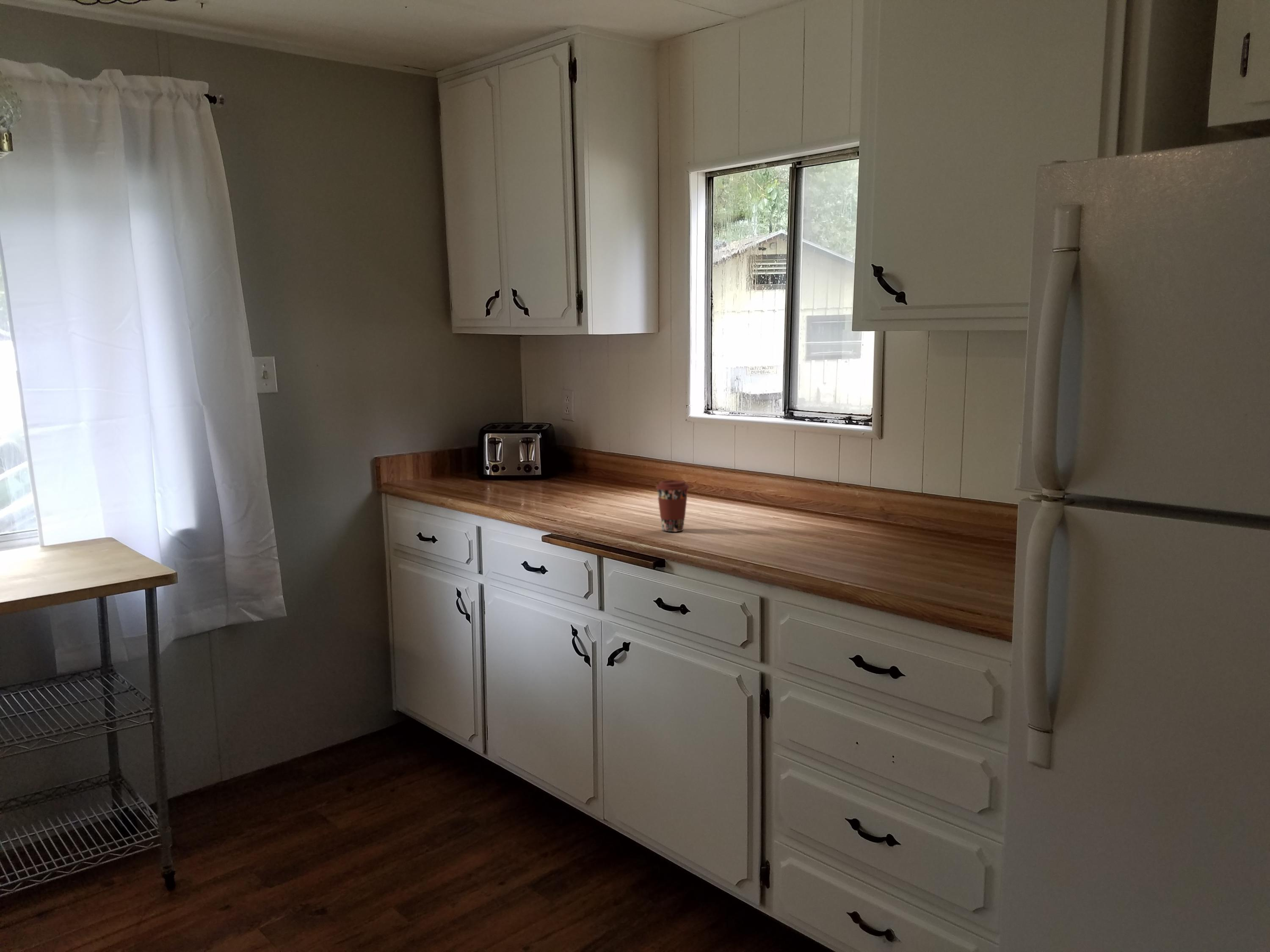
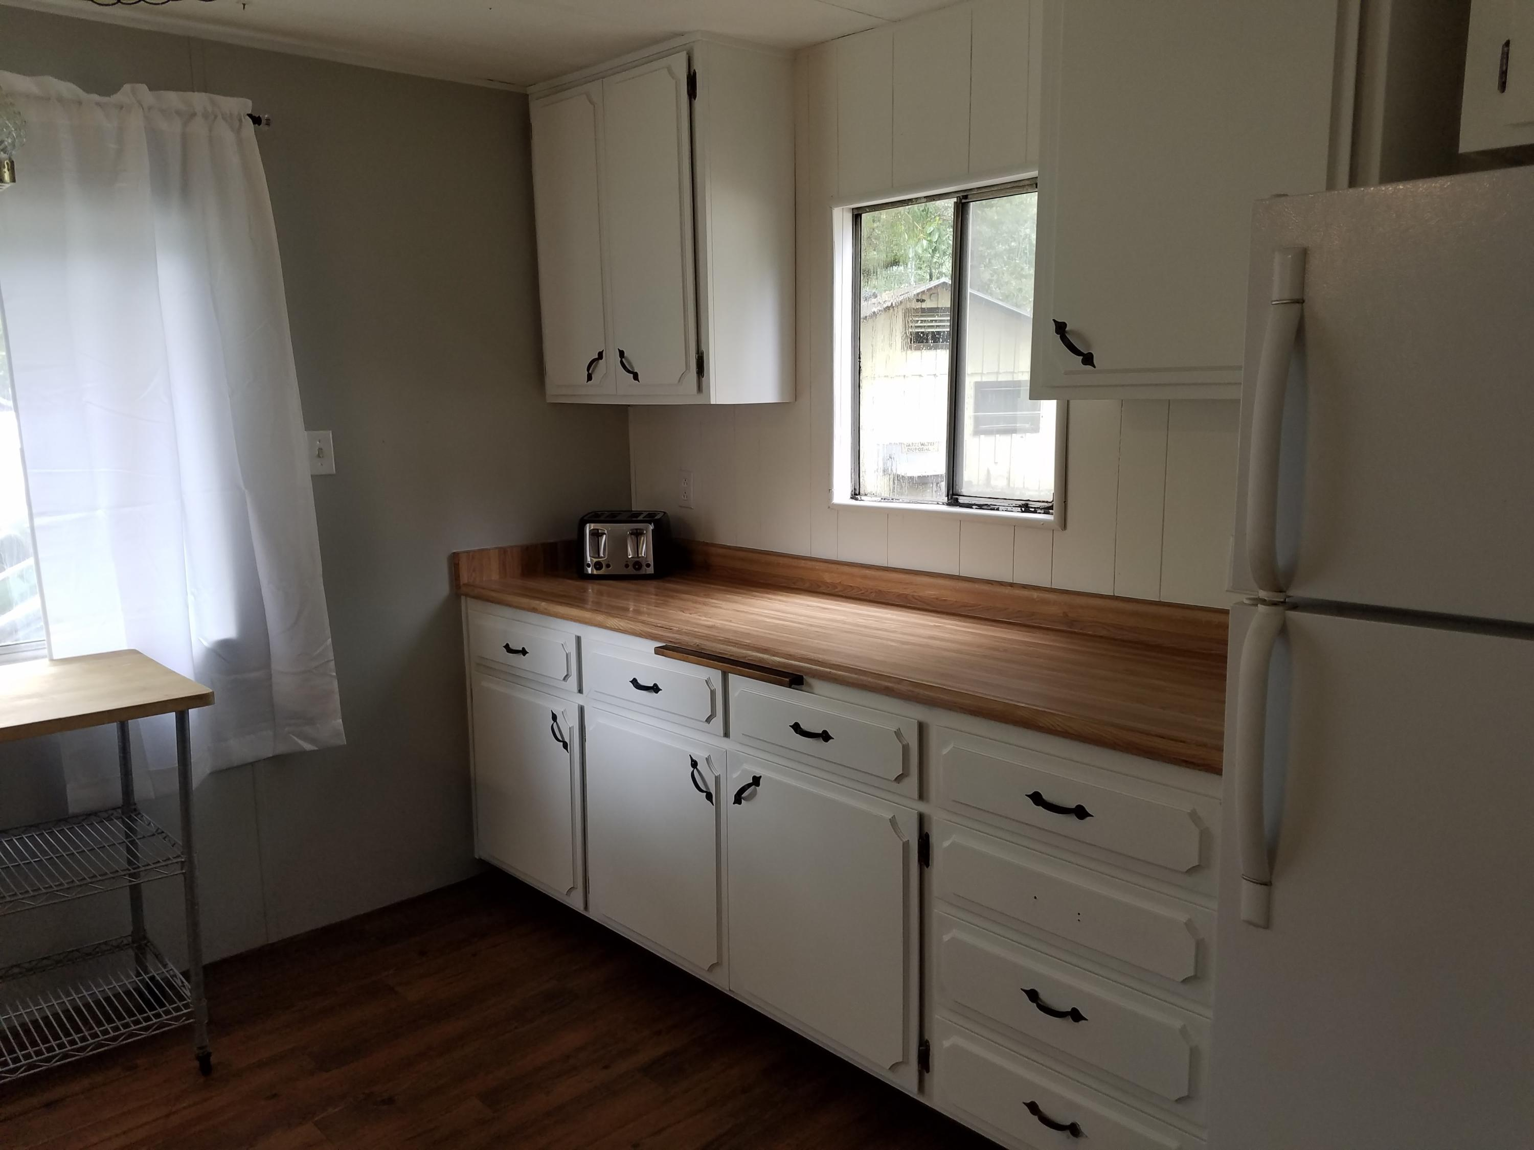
- coffee cup (672, 506)
